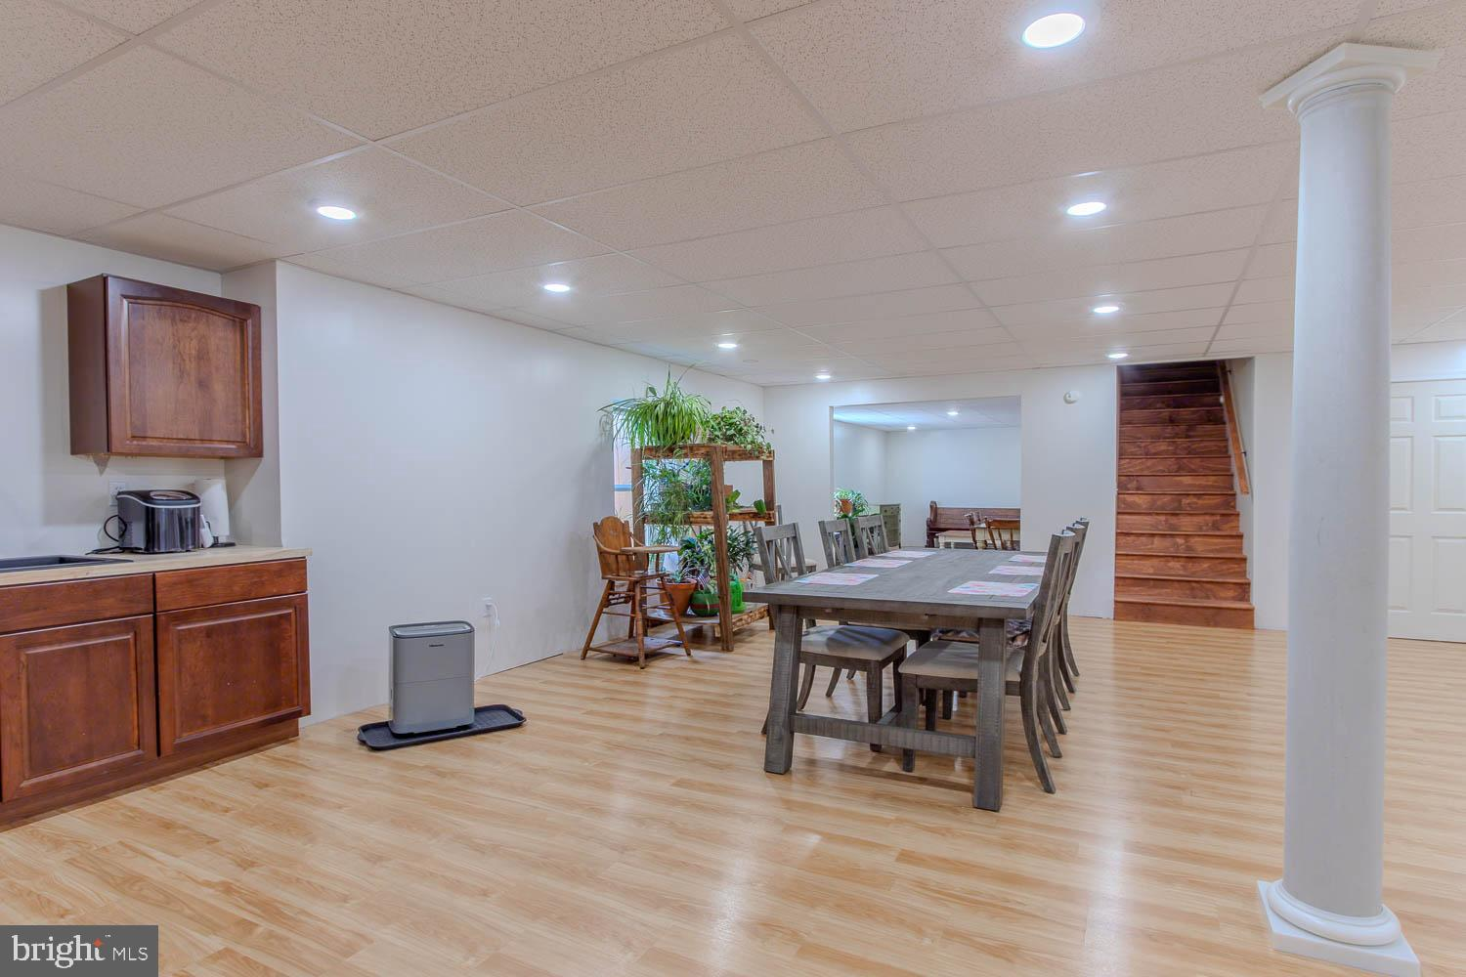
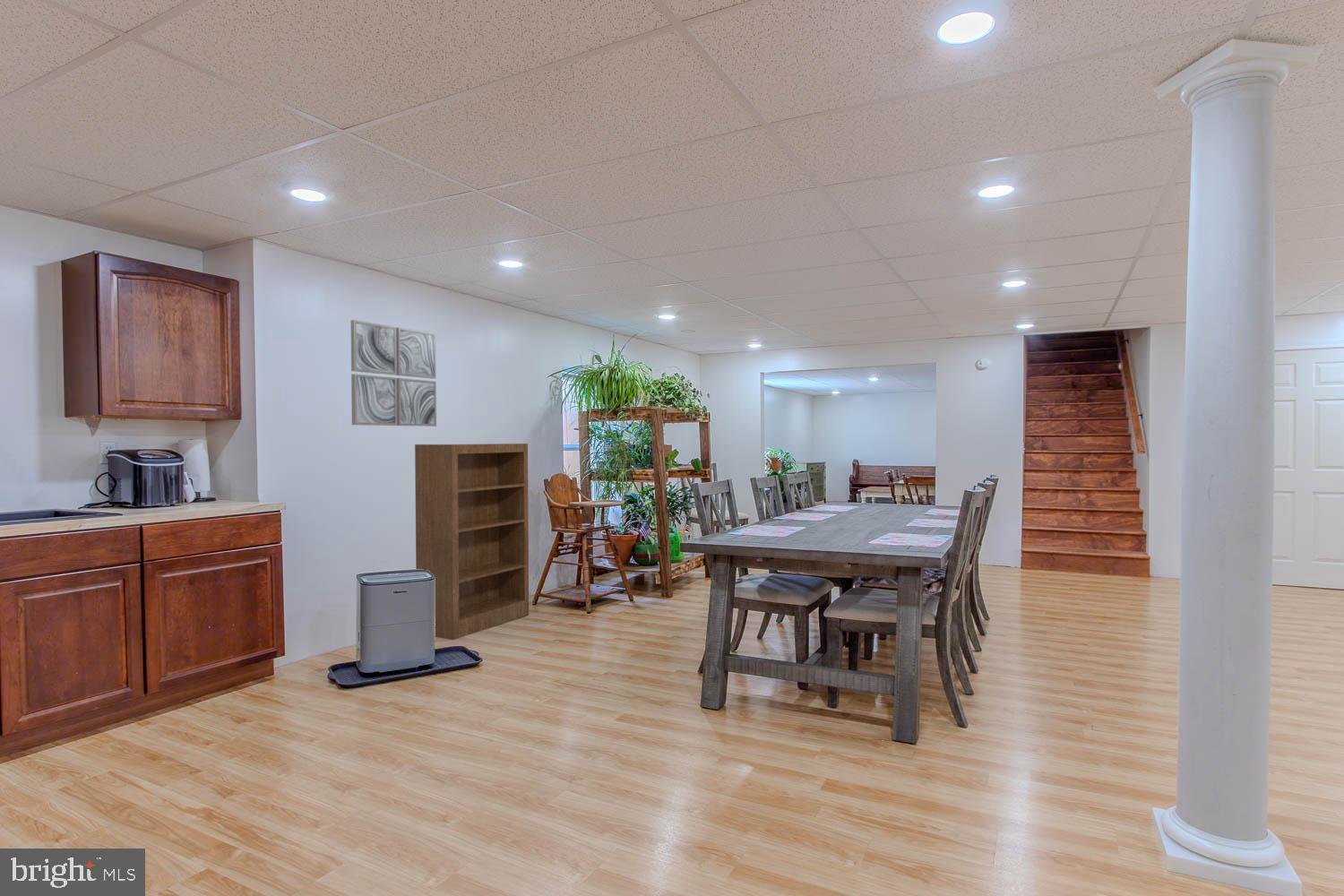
+ bookshelf (474, 533)
+ wall art (395, 377)
